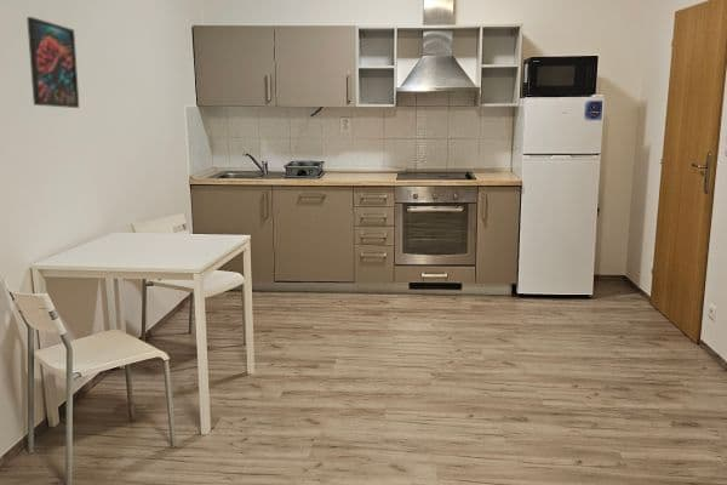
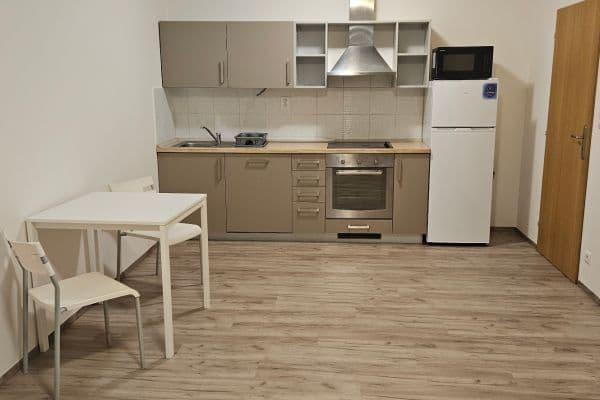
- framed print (55, 65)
